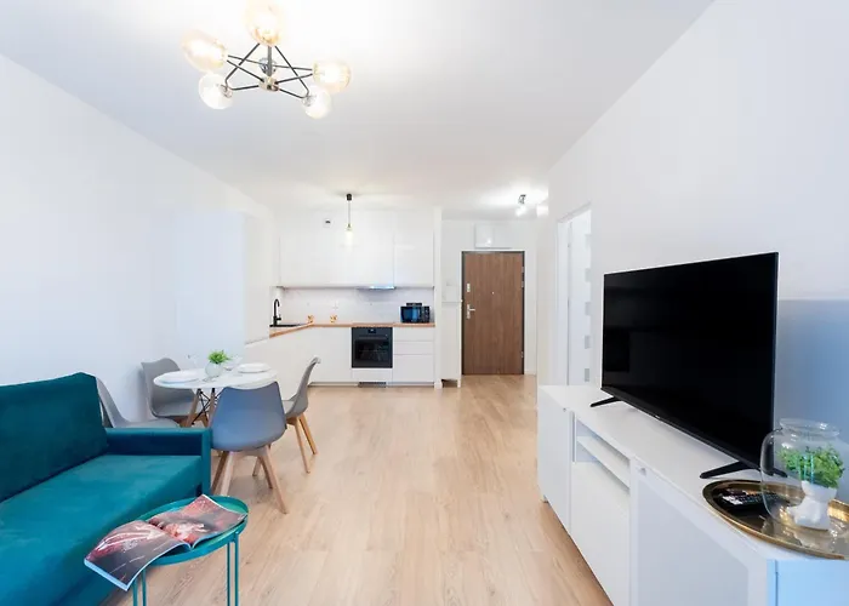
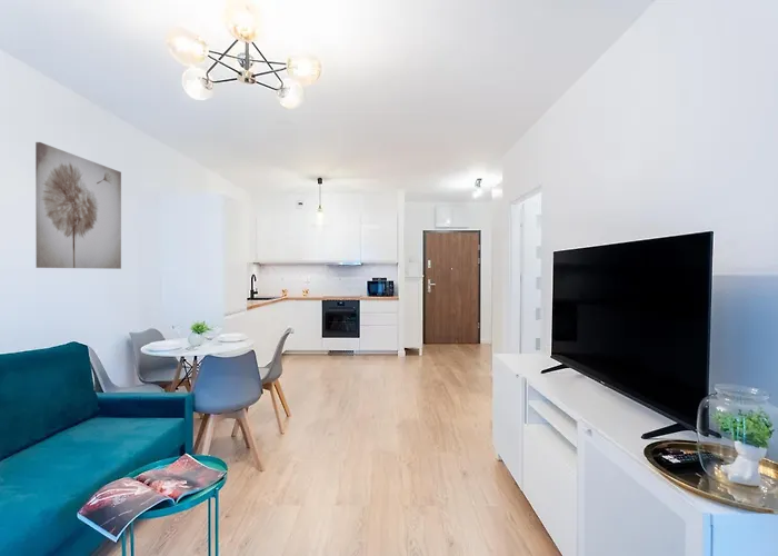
+ wall art (83, 214)
